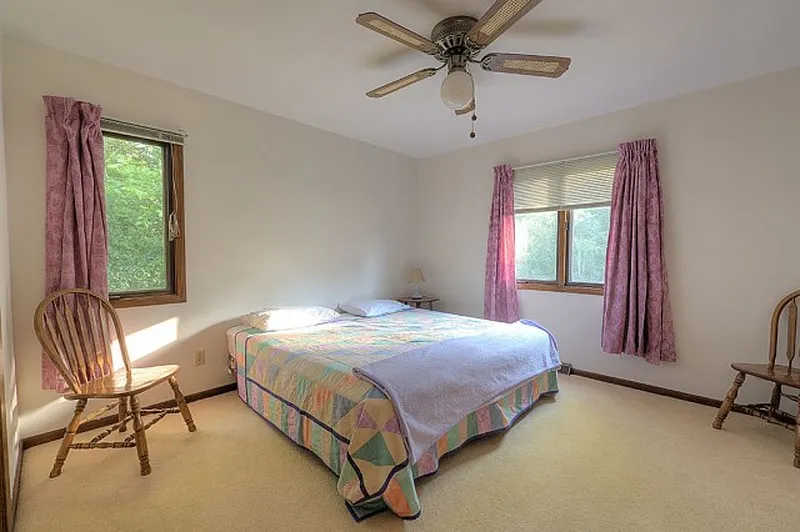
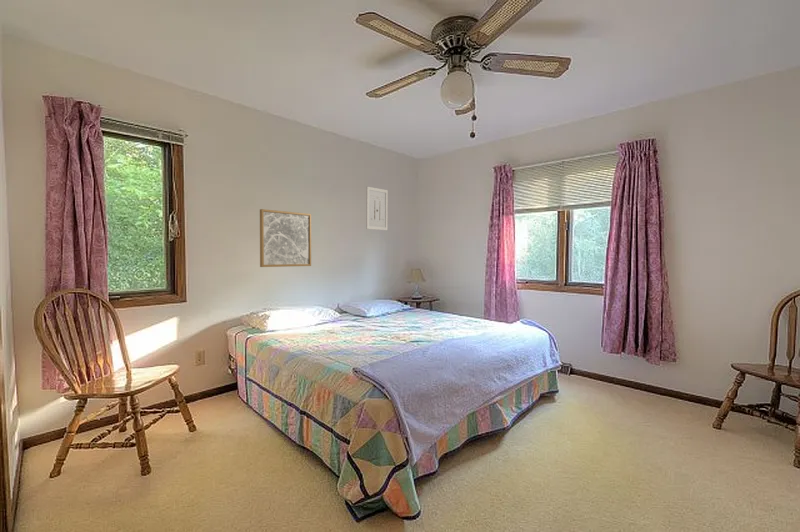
+ wall art (286, 239)
+ wall art (377, 209)
